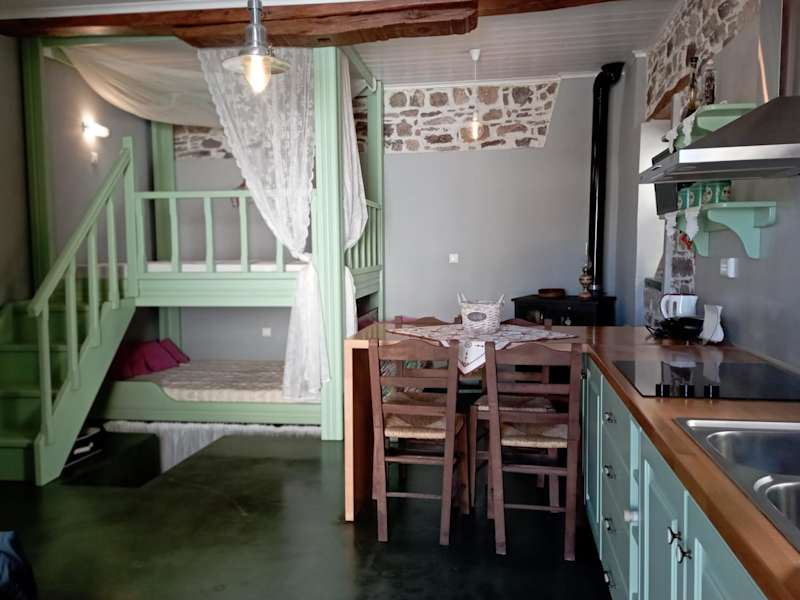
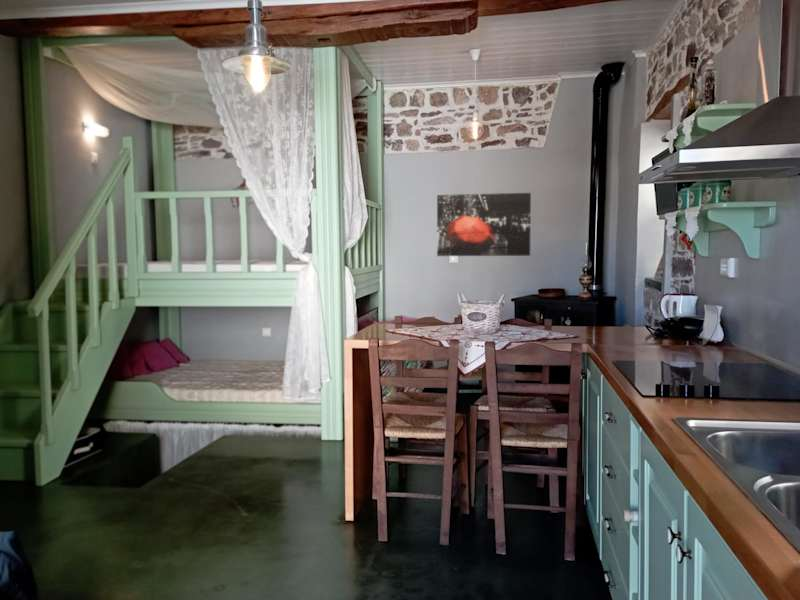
+ wall art (483, 225)
